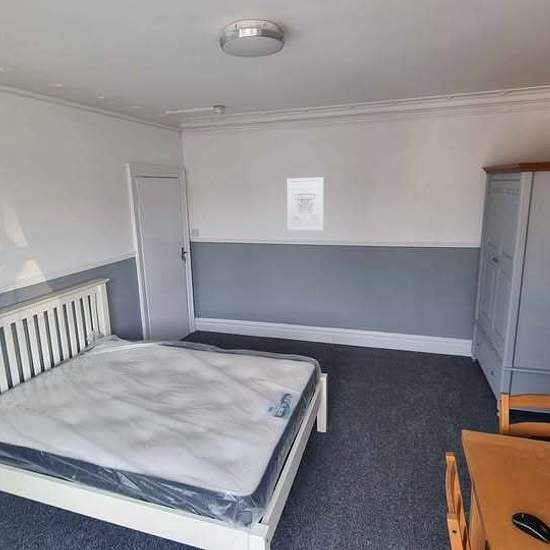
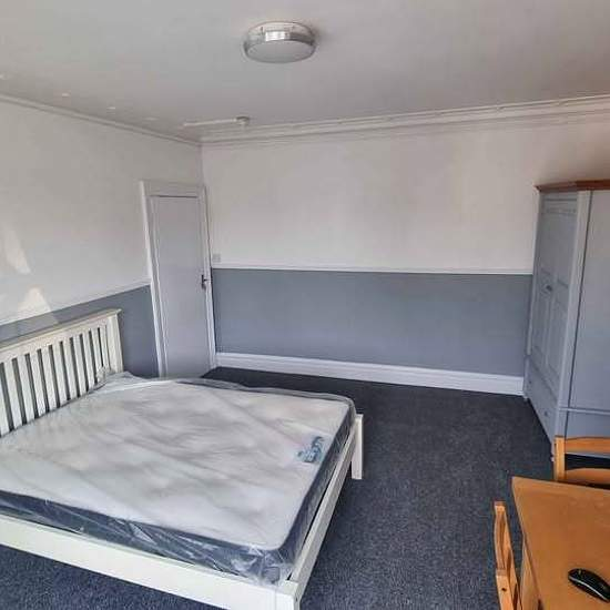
- wall art (305, 204)
